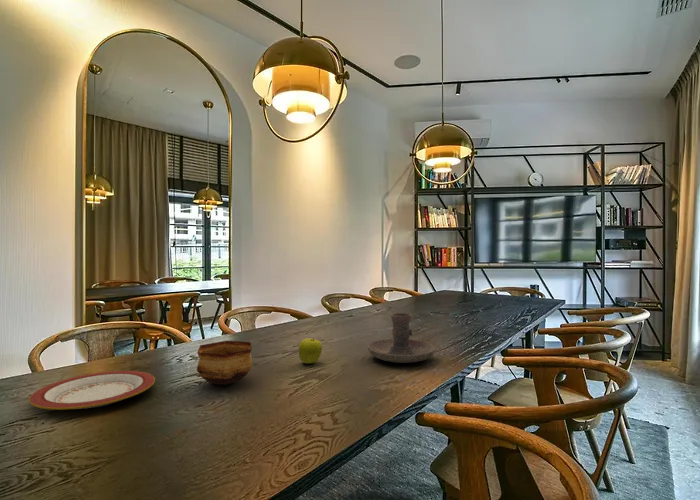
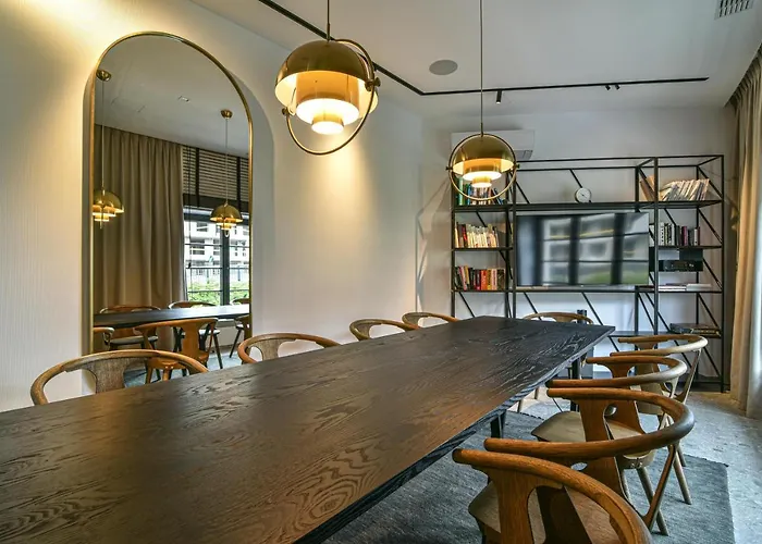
- candle holder (401, 334)
- plate (96, 391)
- fruit (310, 350)
- bowl (225, 364)
